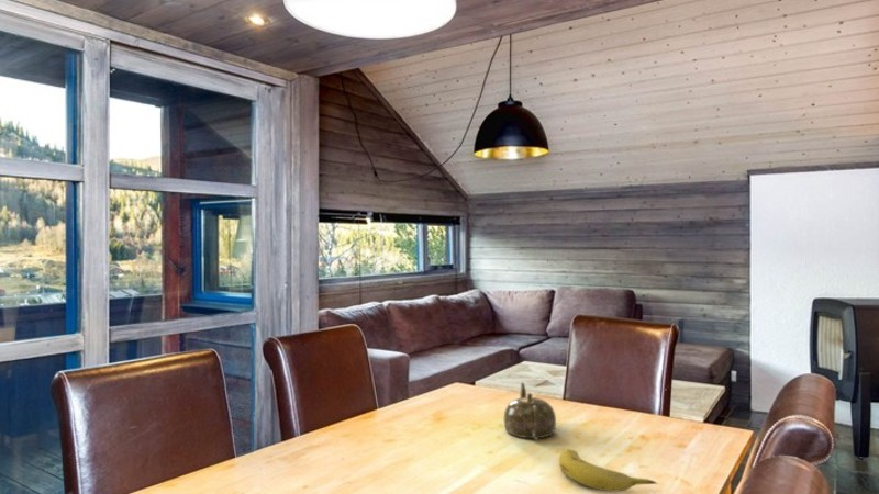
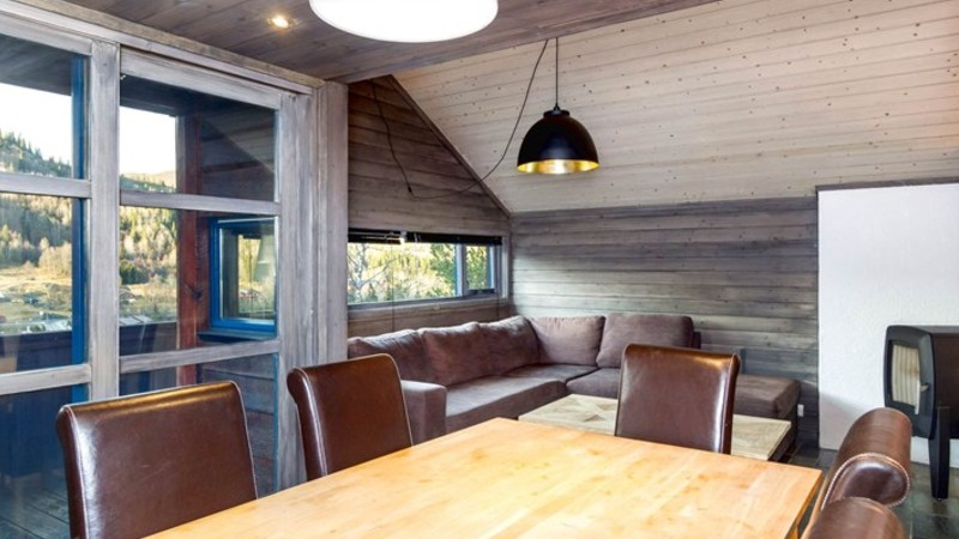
- teapot (528, 411)
- fruit (602, 468)
